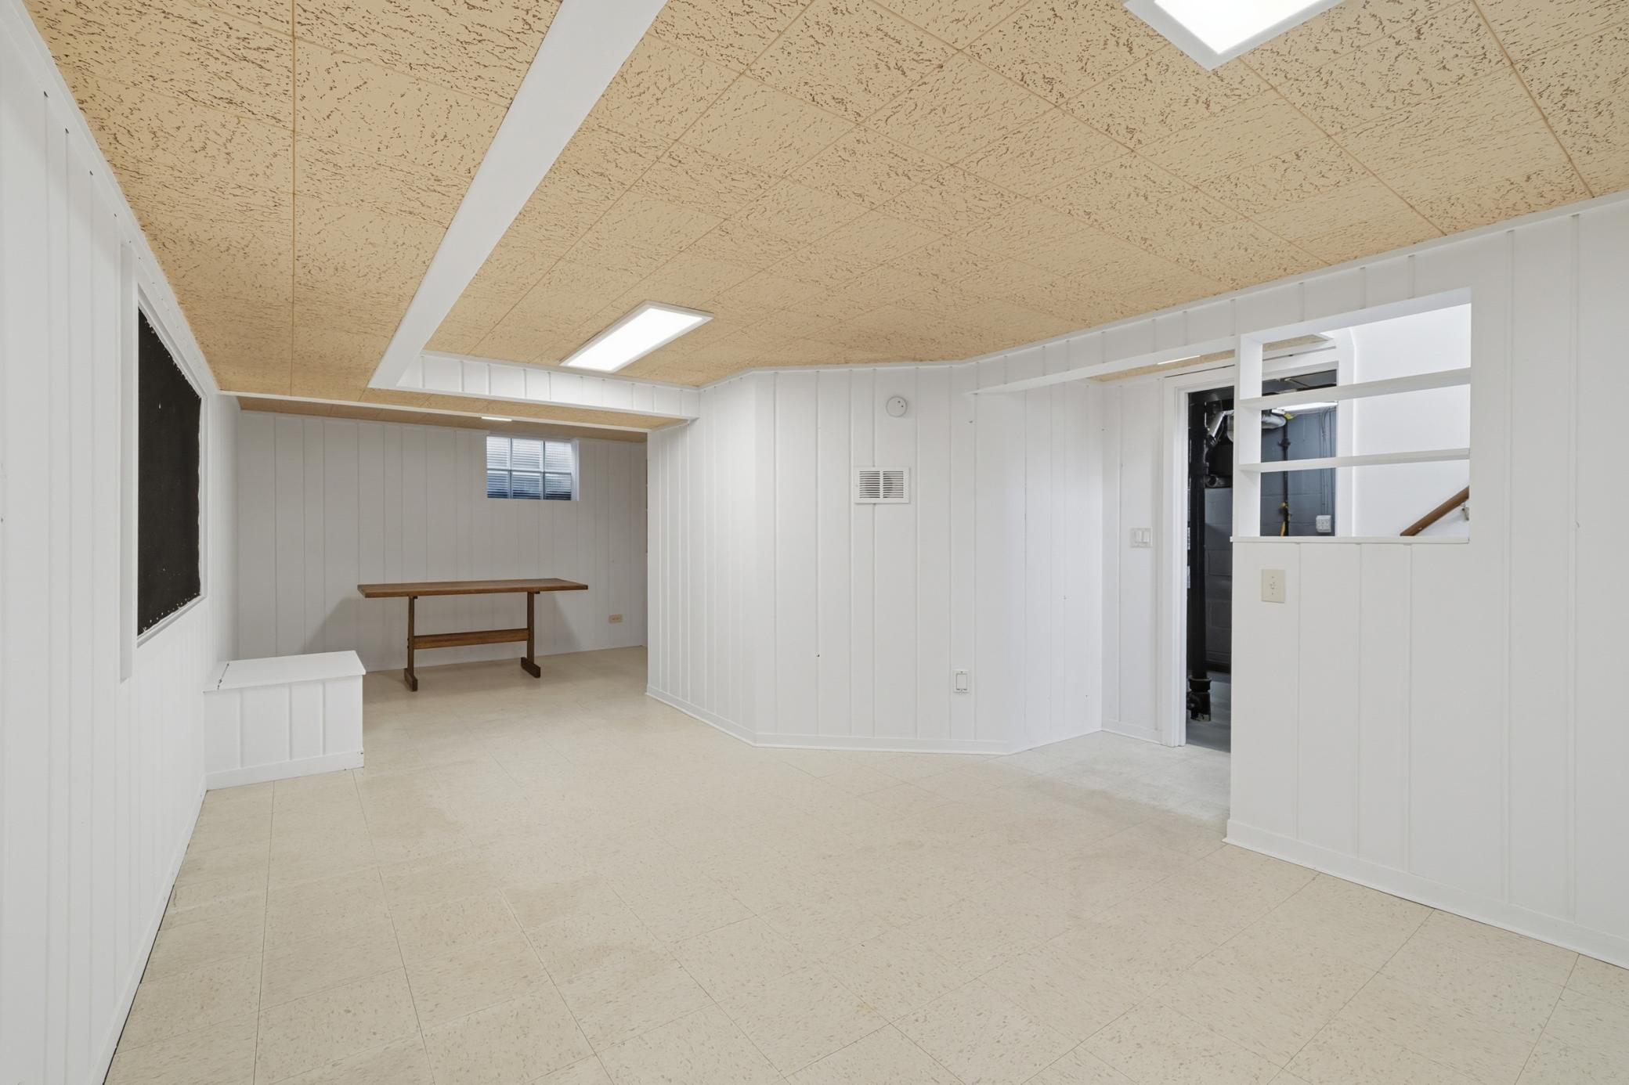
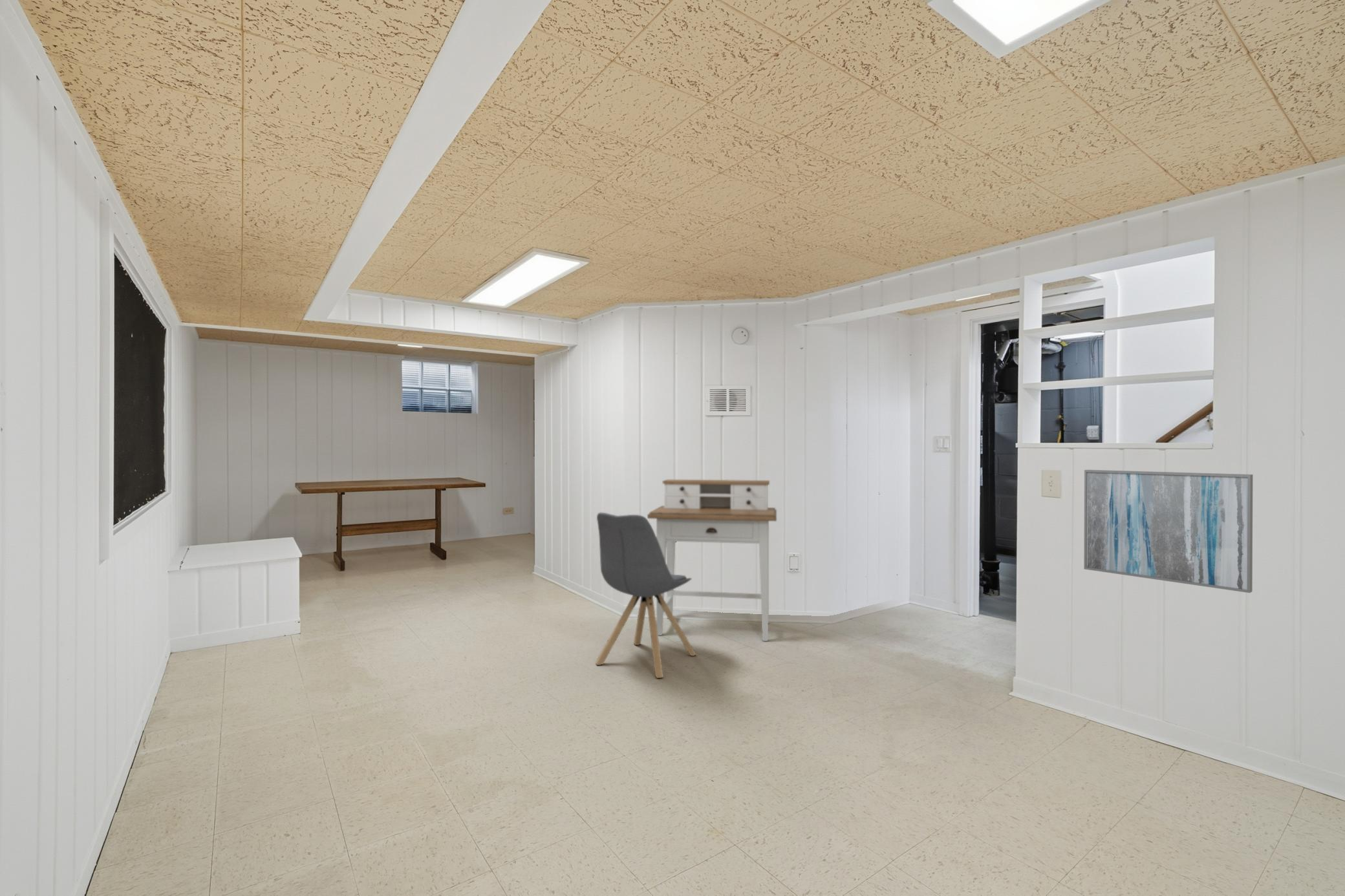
+ desk (714, 542)
+ wall art (1161, 526)
+ bar stool (644, 585)
